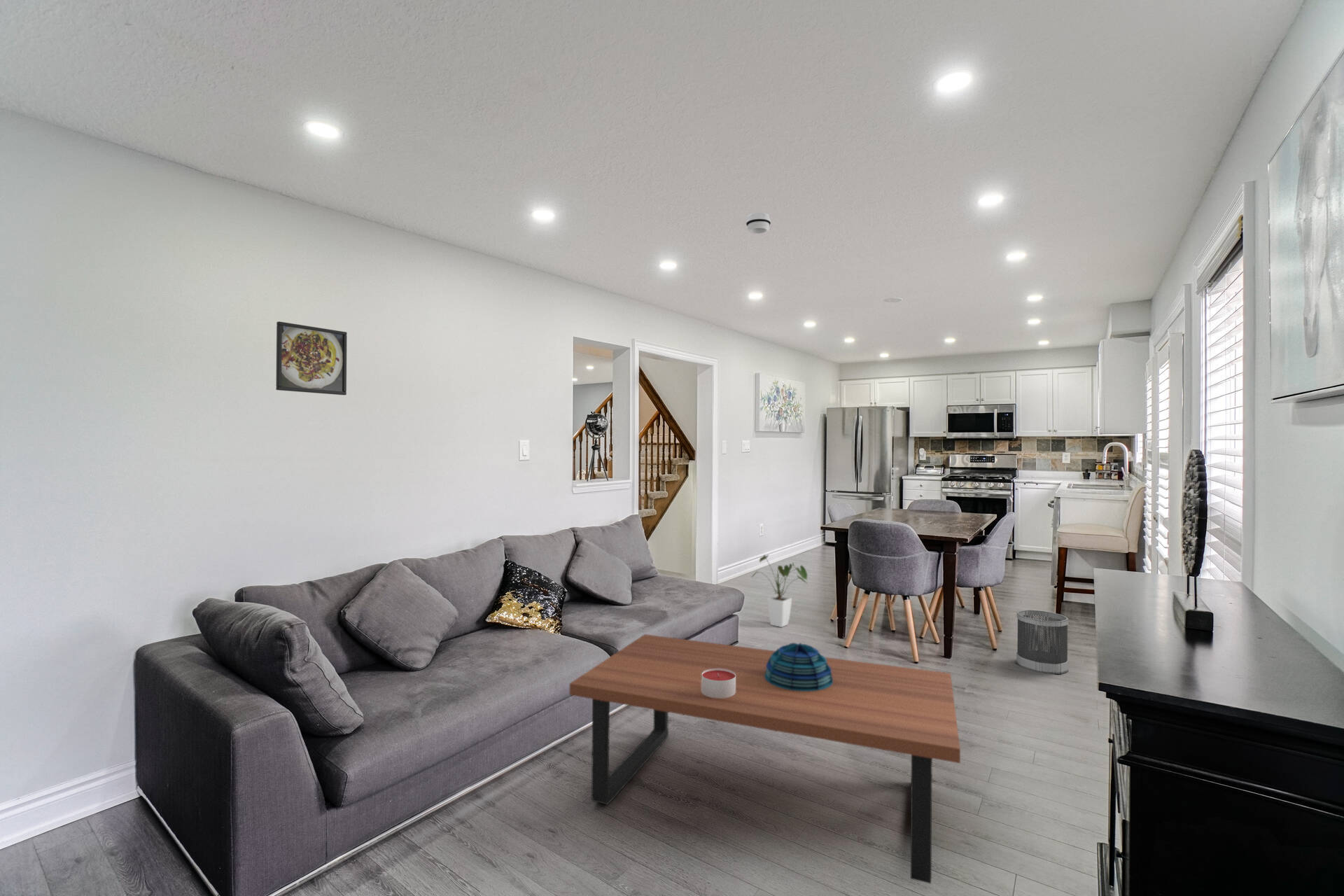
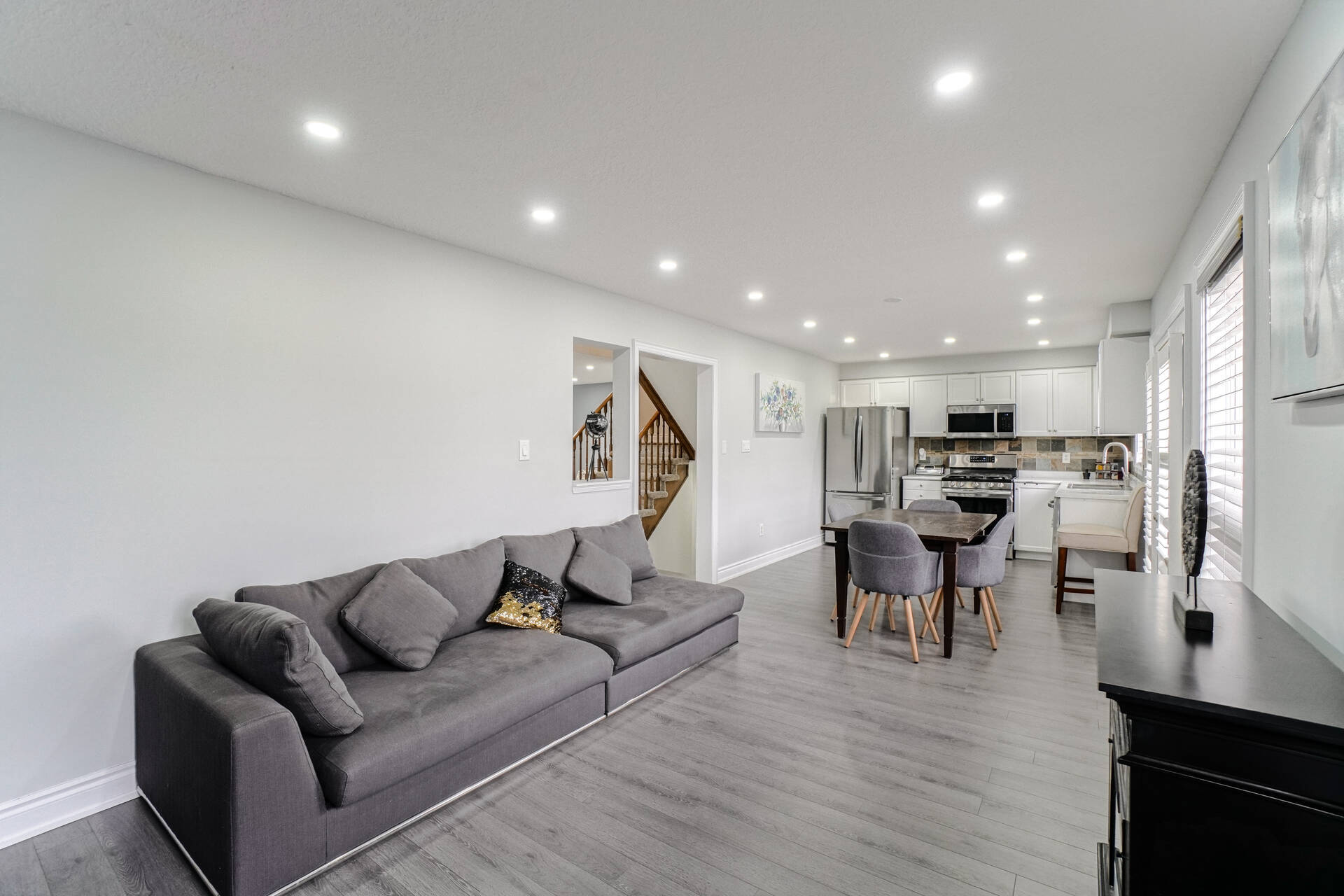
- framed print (313, 360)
- house plant (777, 592)
- wastebasket (1042, 640)
- decorative bowl (798, 661)
- candle (718, 682)
- smoke detector (758, 223)
- coffee table (765, 729)
